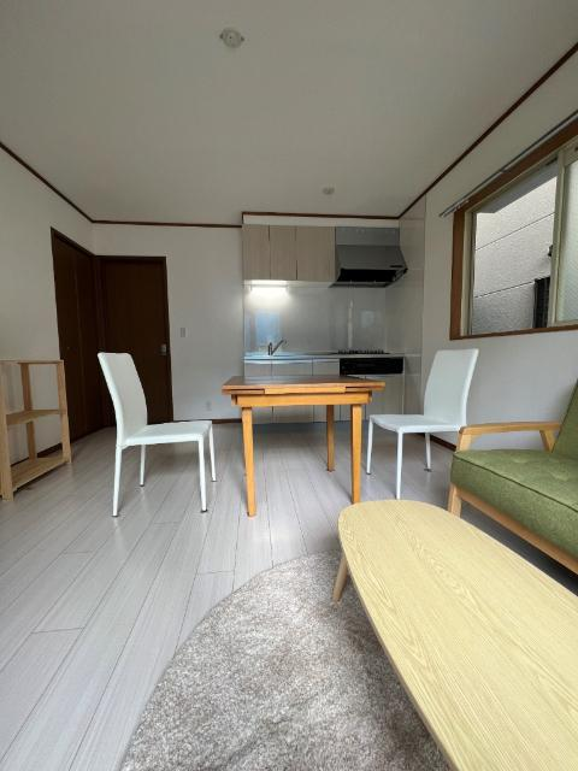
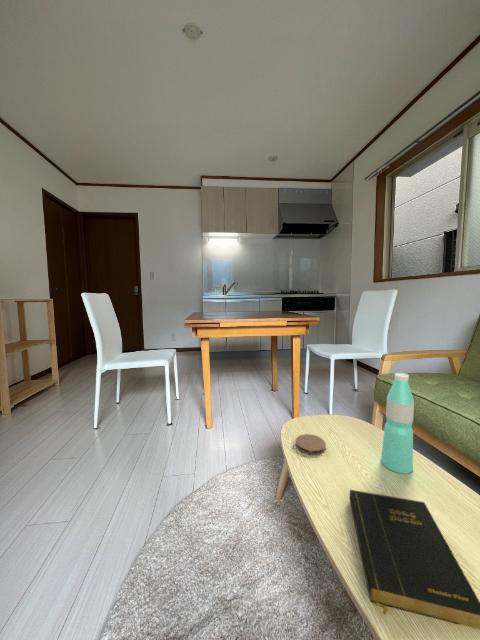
+ book (402, 546)
+ water bottle (399, 420)
+ coaster (310, 443)
